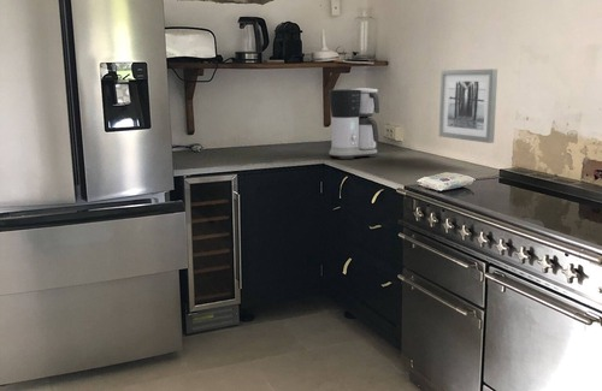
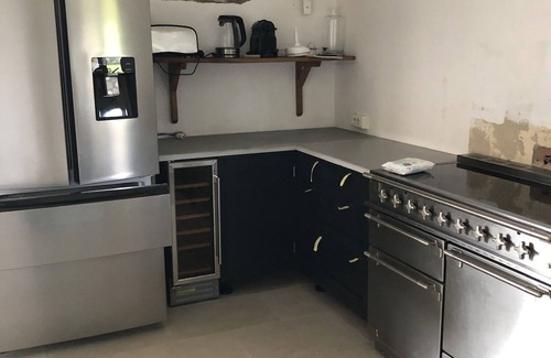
- coffee maker (355, 123)
- wall art (466, 105)
